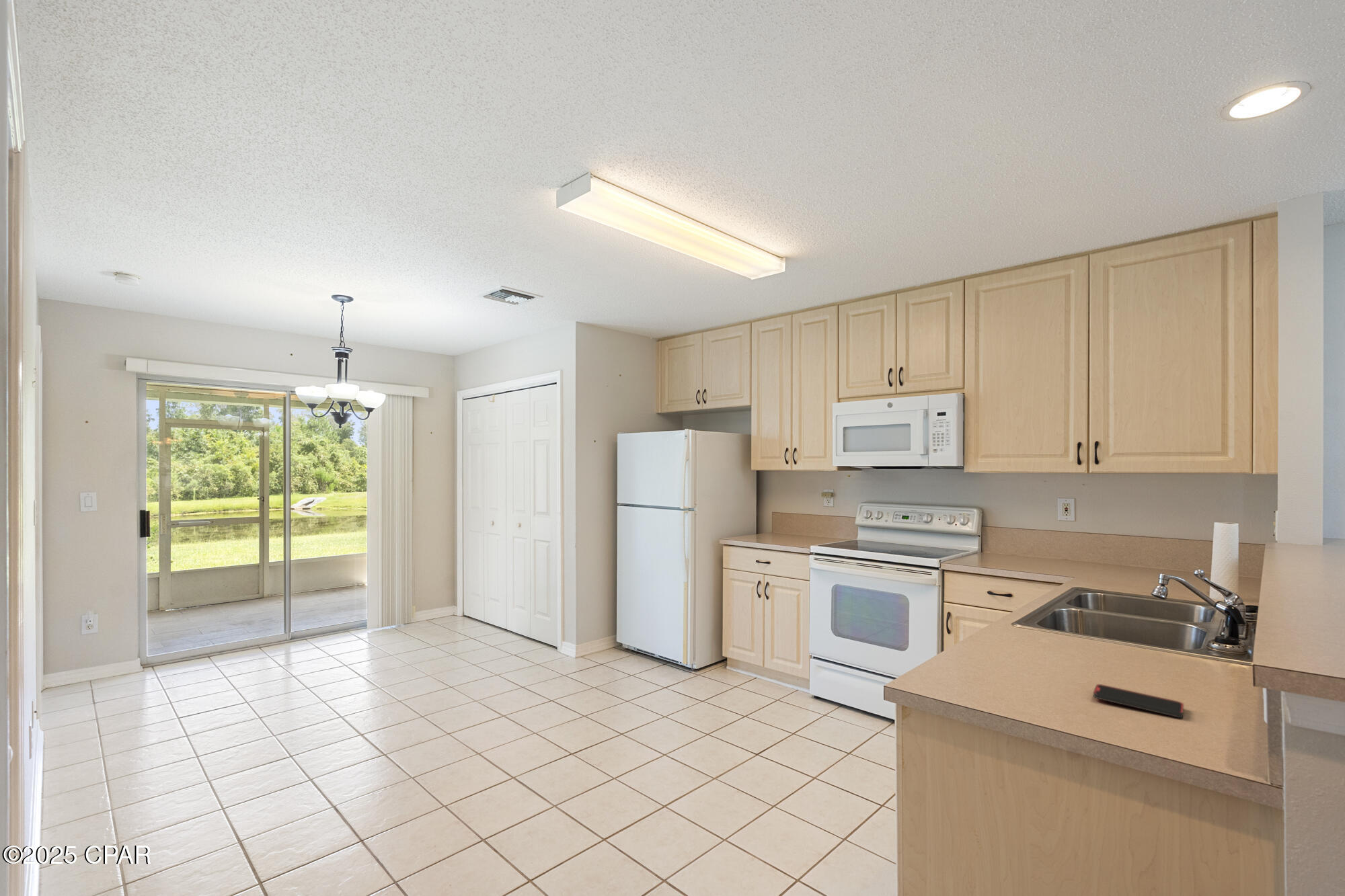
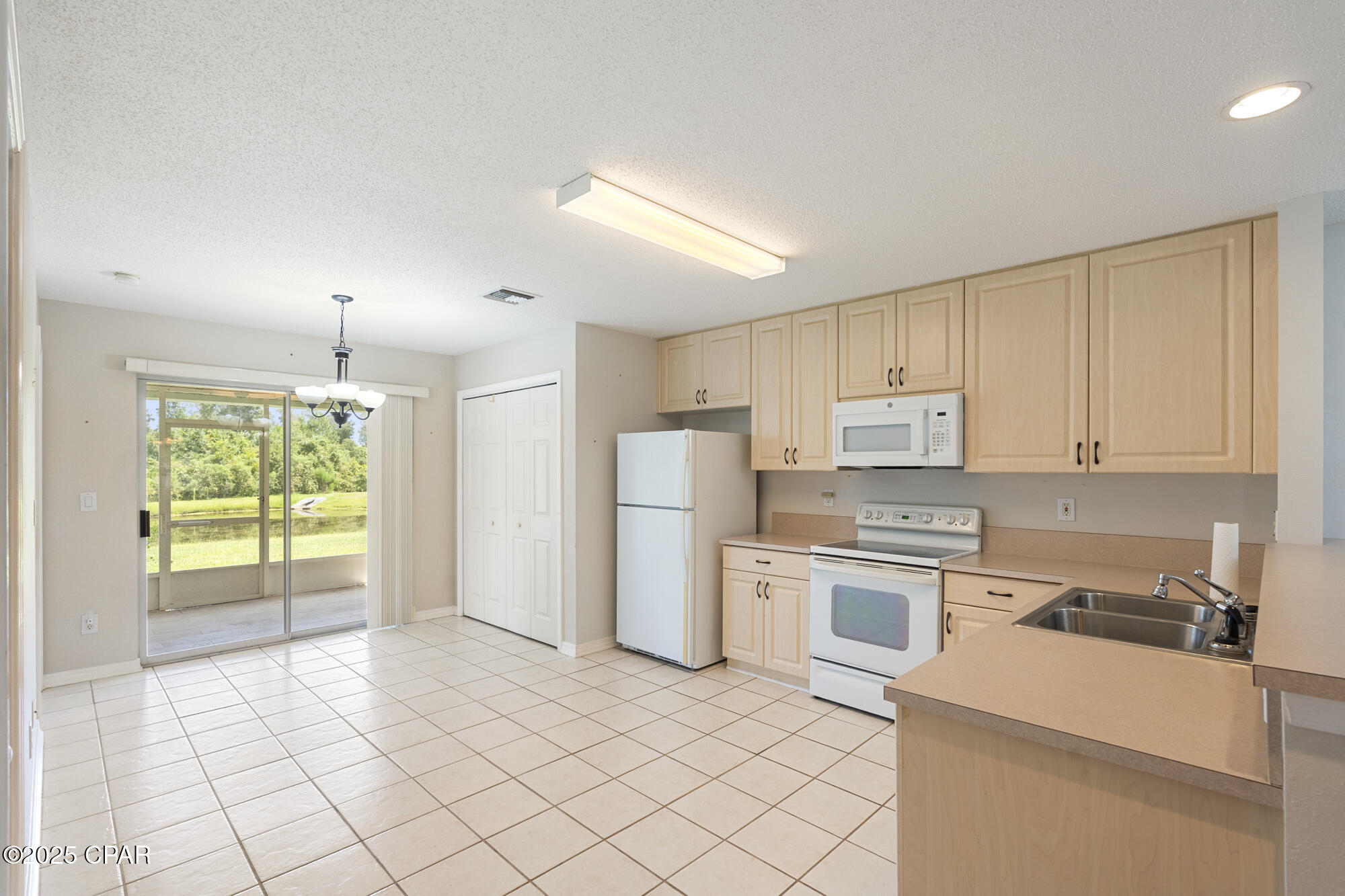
- smartphone (1137, 700)
